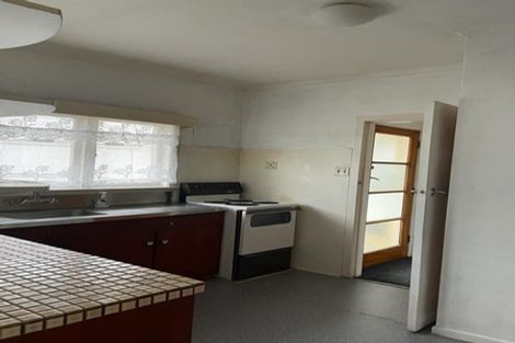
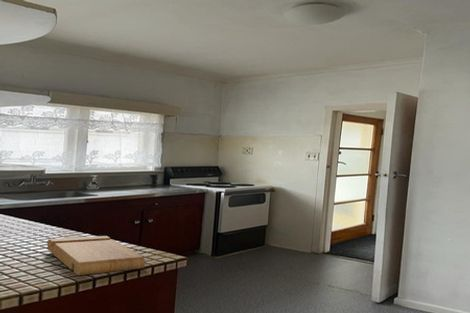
+ cutting board (94, 253)
